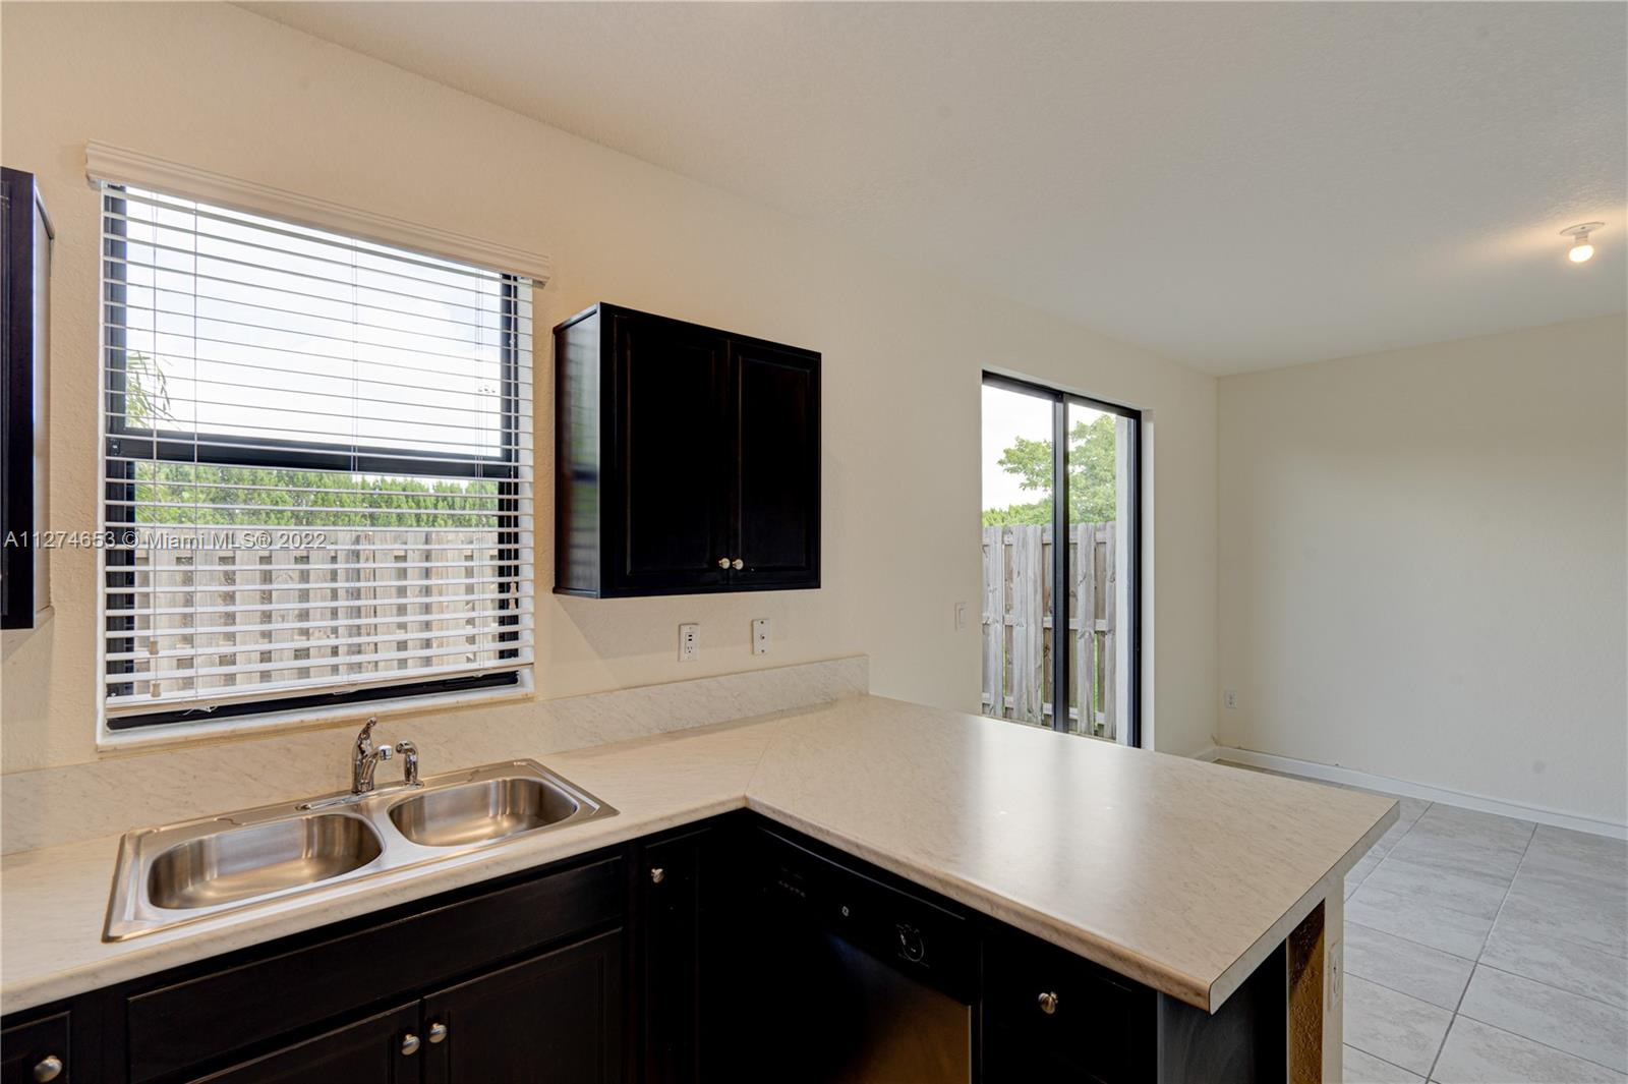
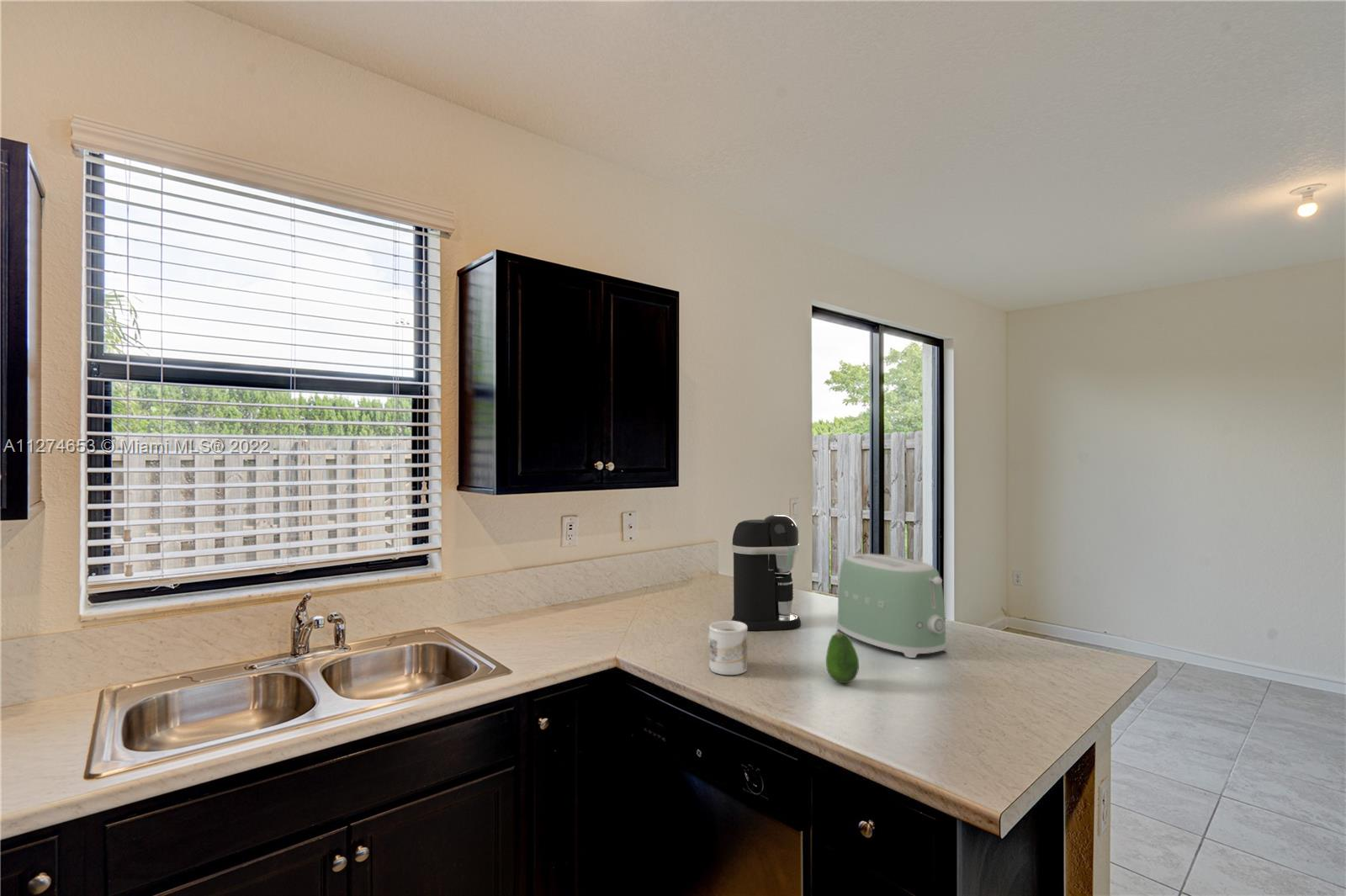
+ fruit (842, 658)
+ mug (727, 645)
+ toaster (888, 598)
+ coffee maker (766, 569)
